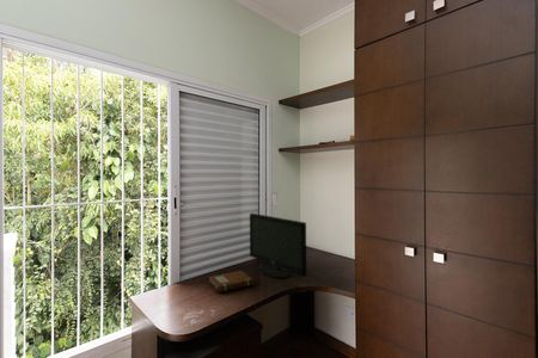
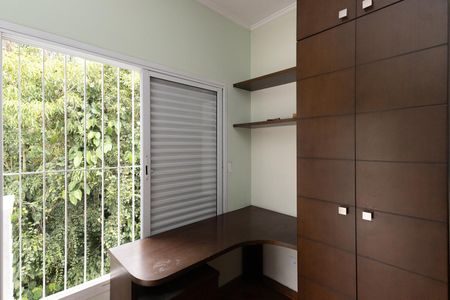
- notebook (230, 280)
- monitor (273, 245)
